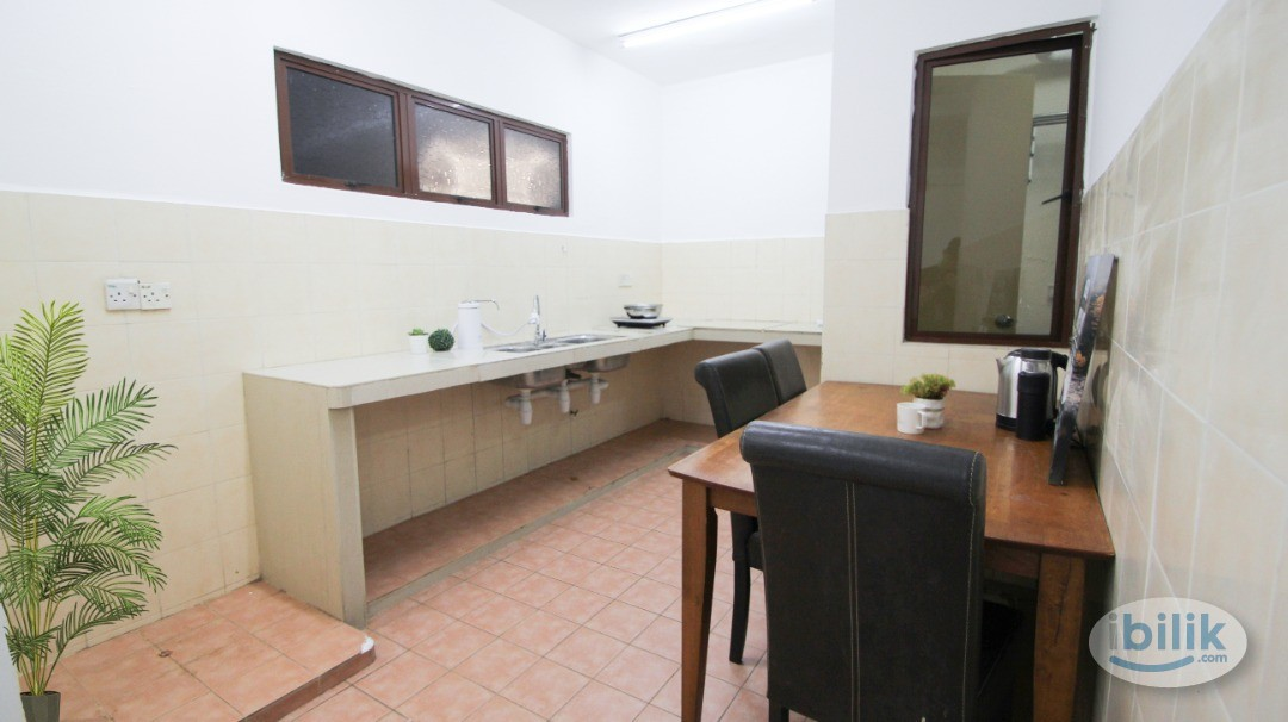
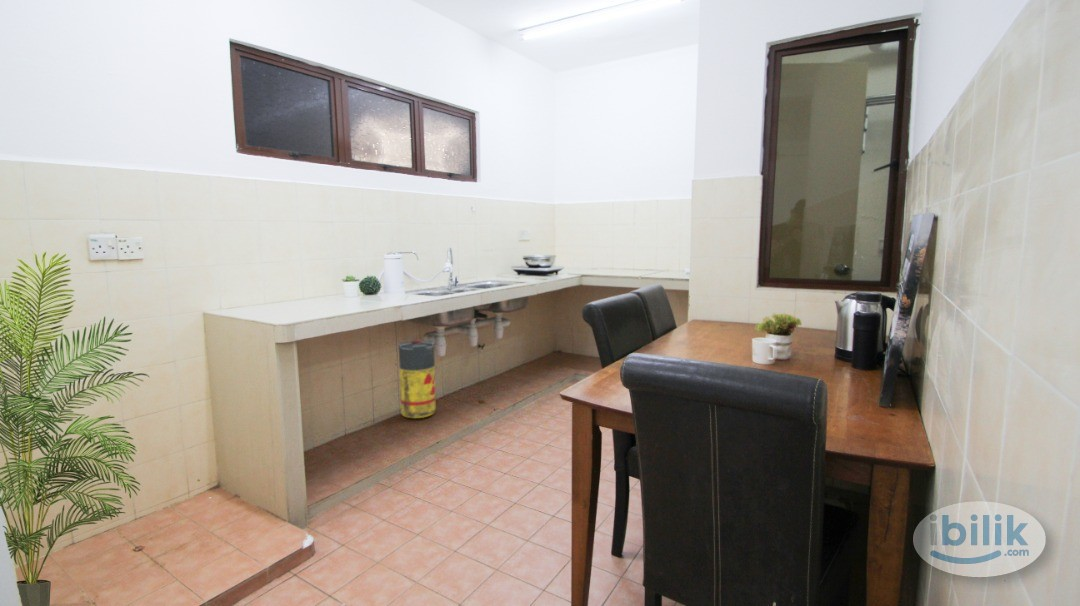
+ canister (417, 377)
